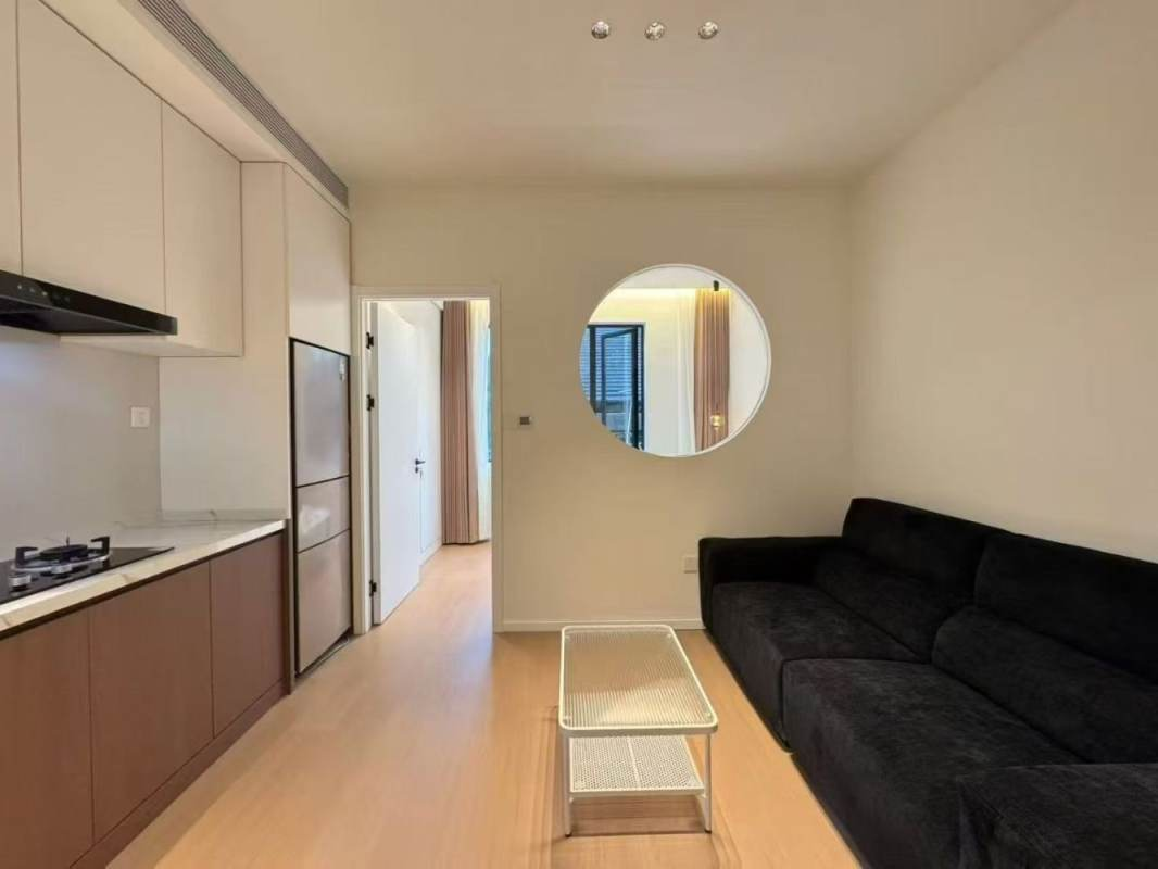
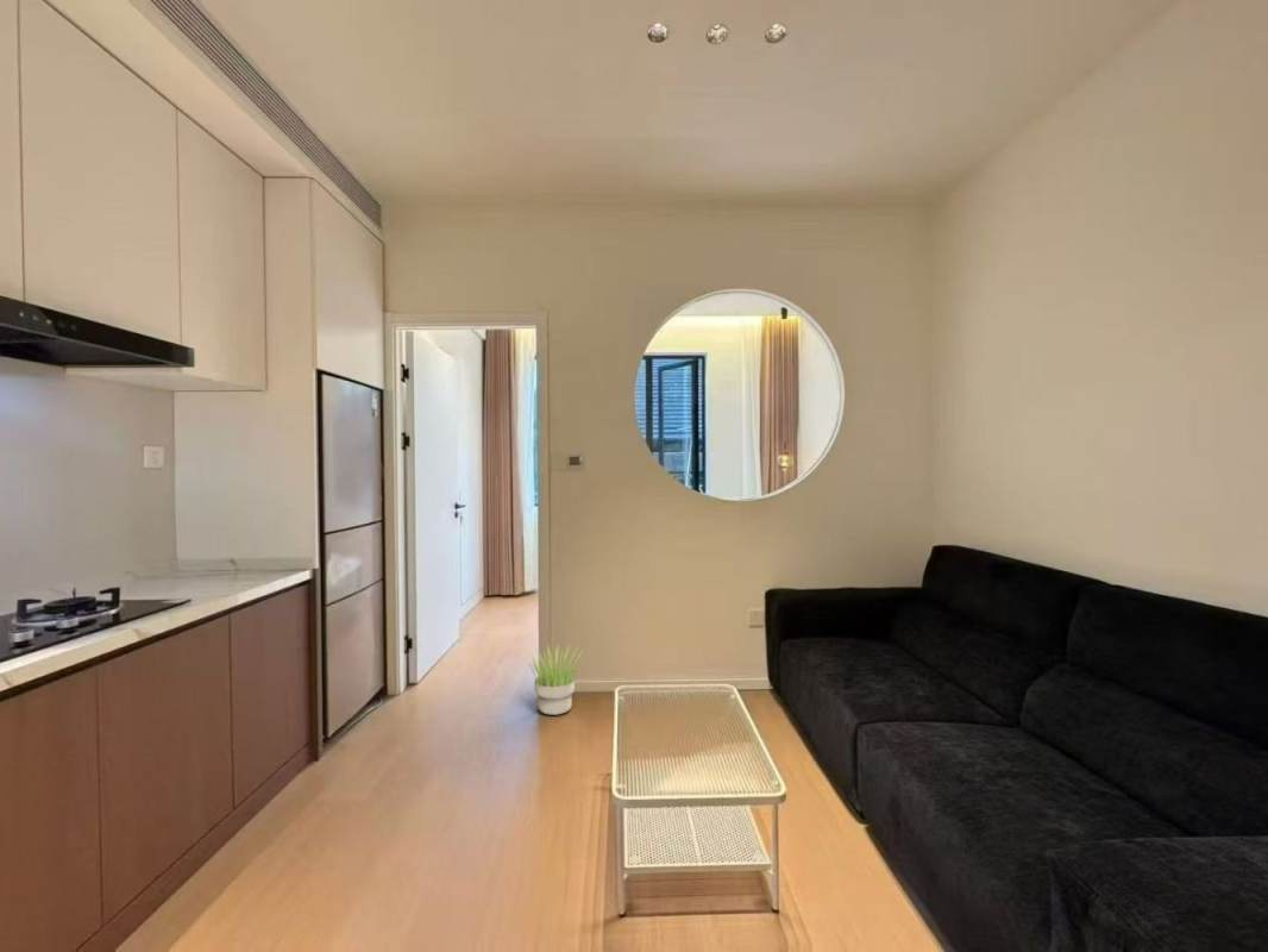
+ potted plant (553, 681)
